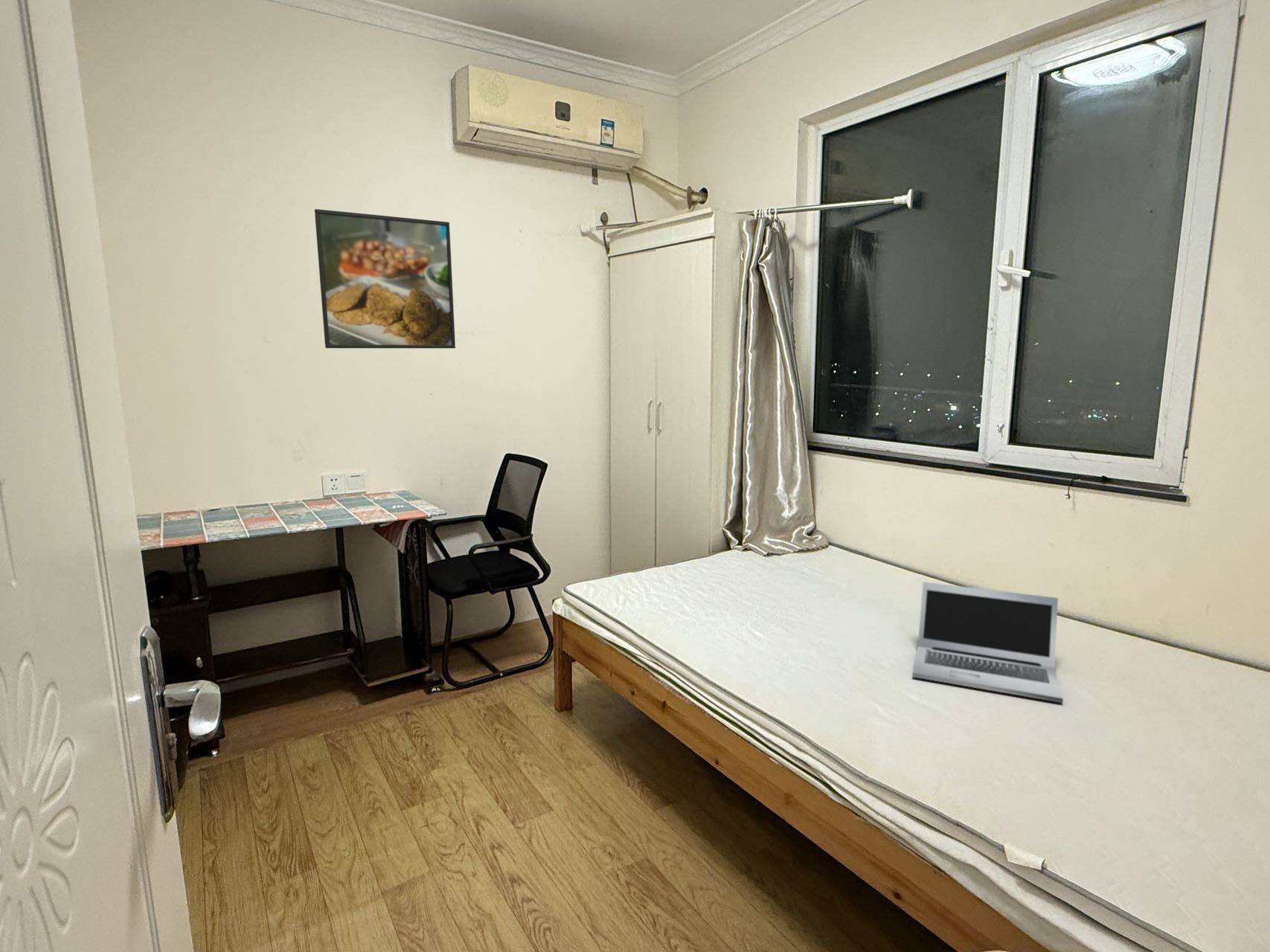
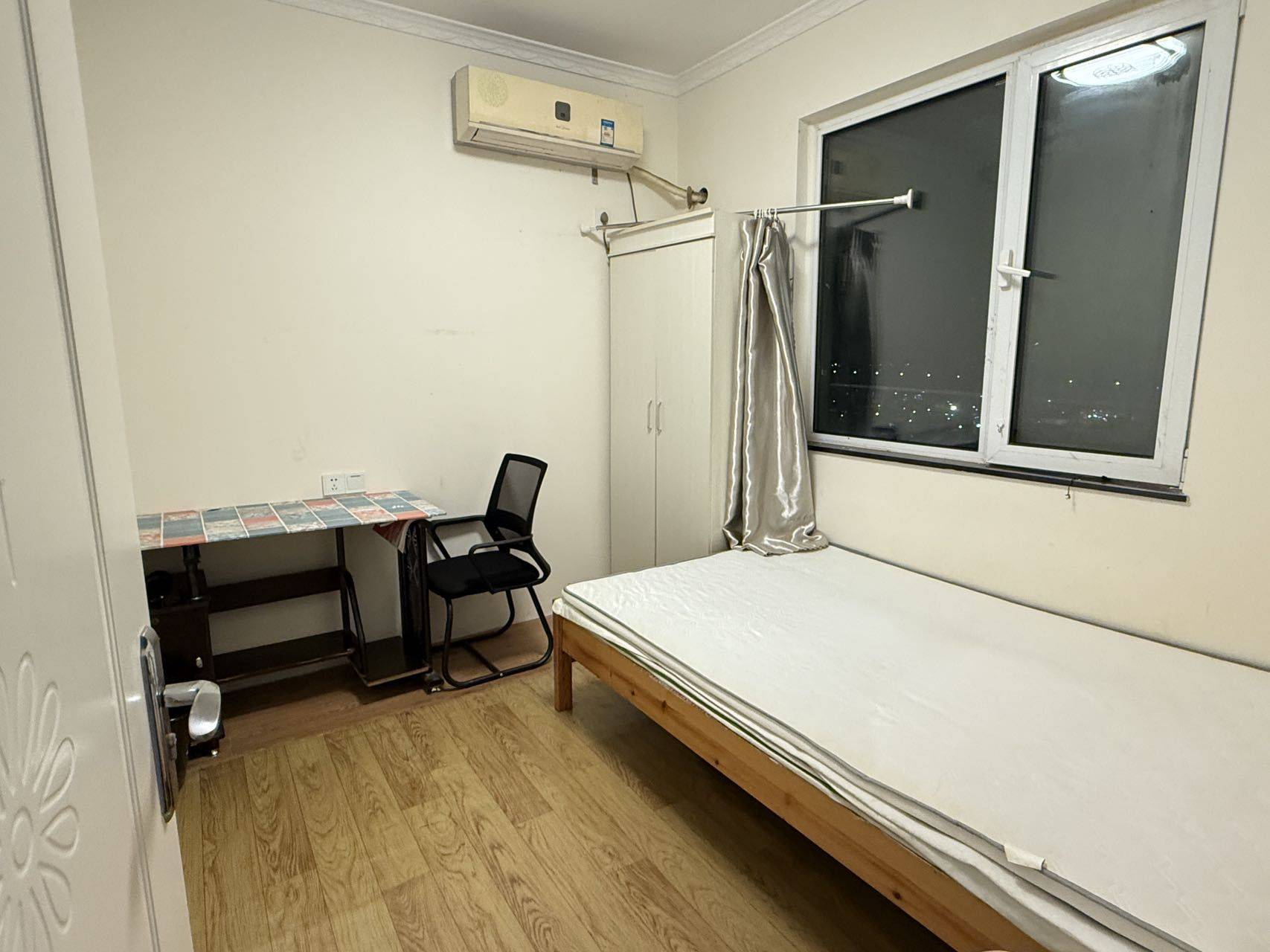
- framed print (389, 283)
- laptop (986, 637)
